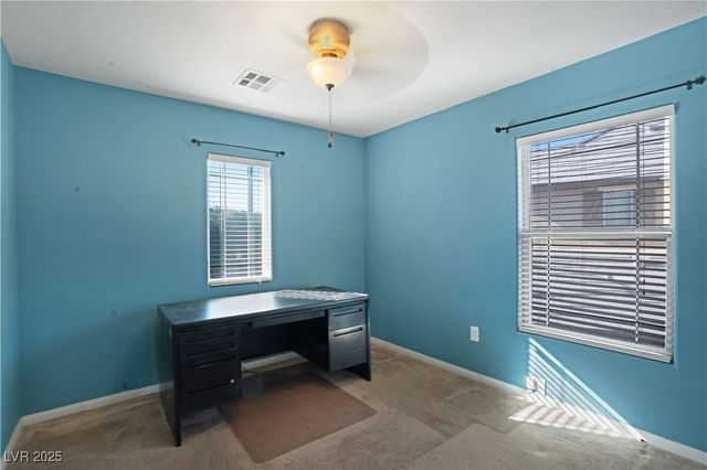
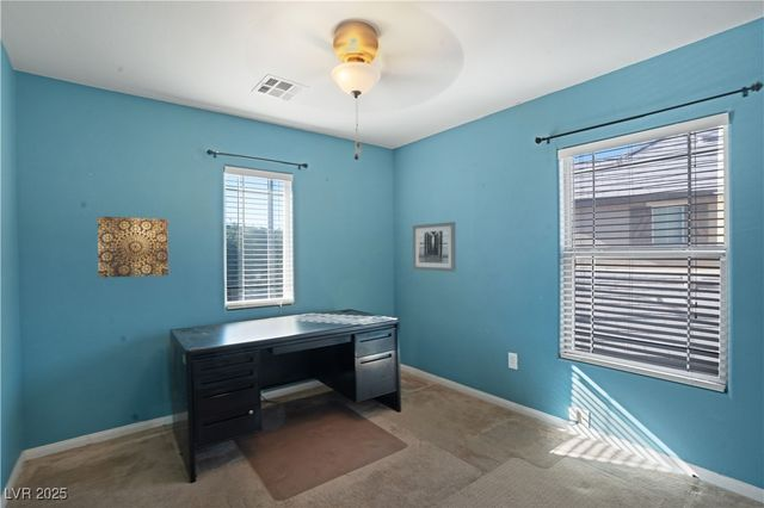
+ wall art (432, 247)
+ wall art (134, 247)
